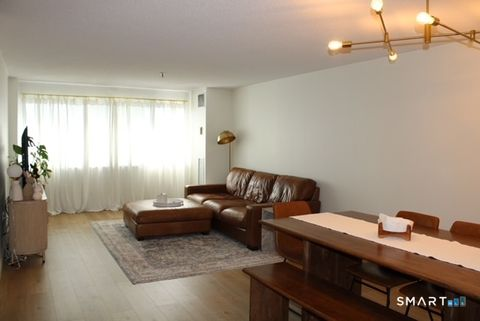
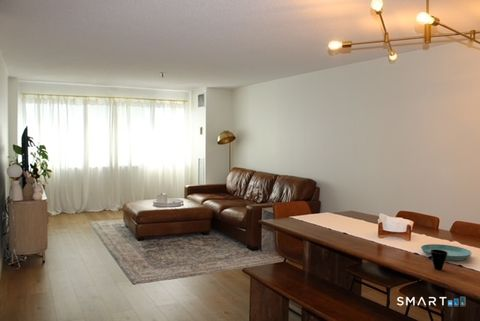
+ saucer (446, 251)
+ cup (436, 260)
